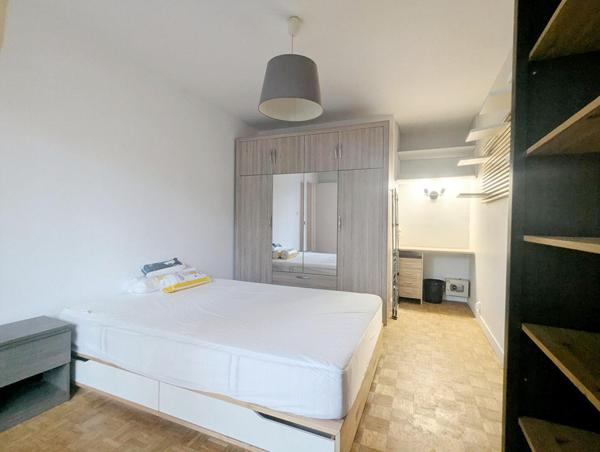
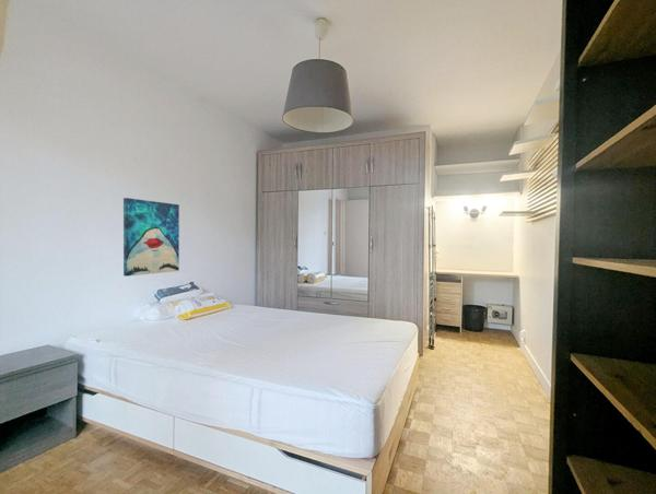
+ wall art (153, 237)
